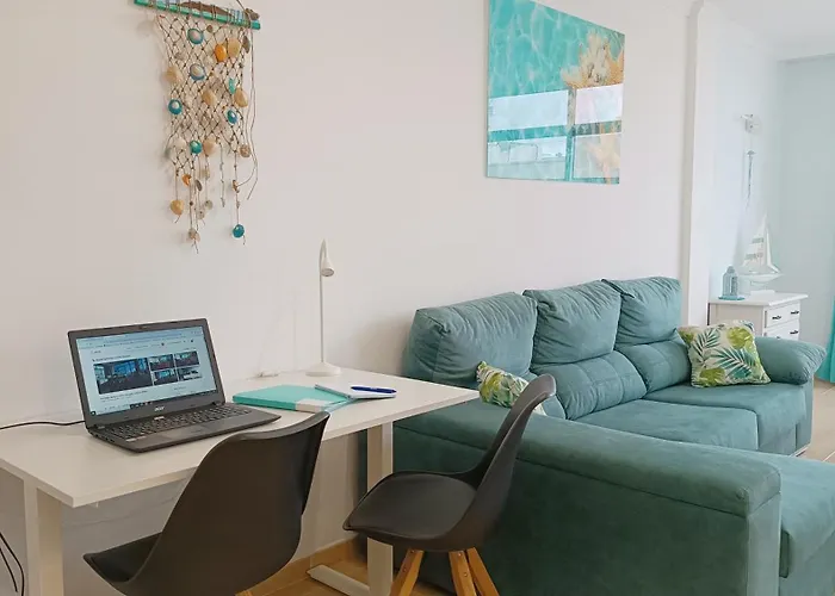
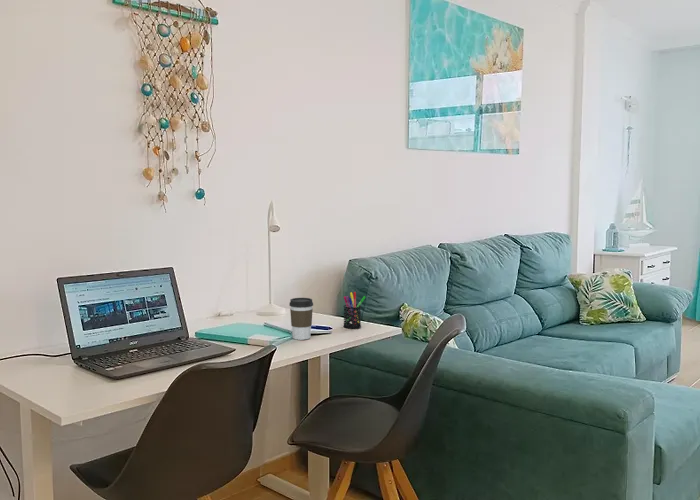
+ pen holder (354, 308)
+ coffee cup (301, 318)
